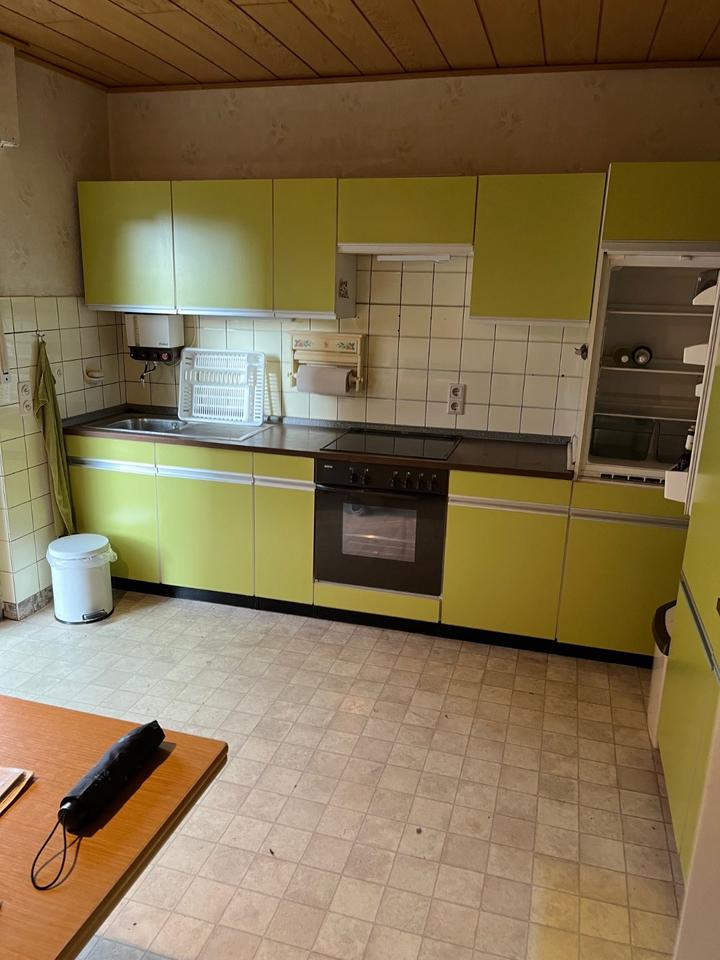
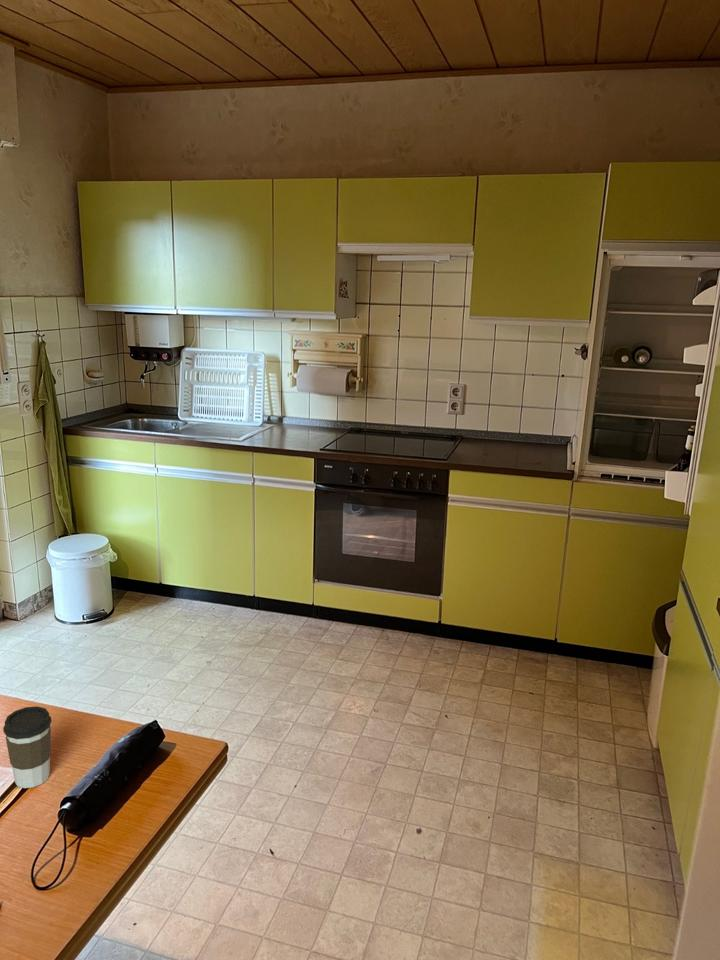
+ coffee cup (29, 747)
